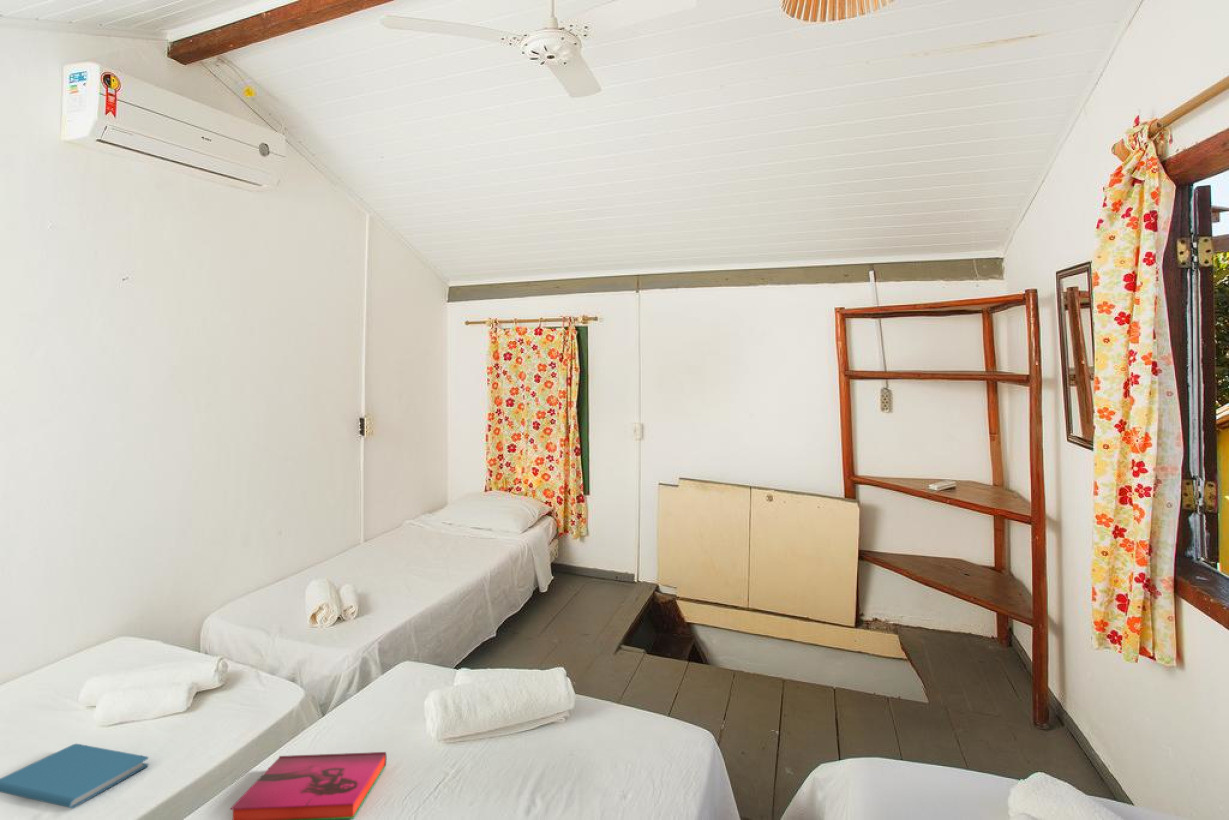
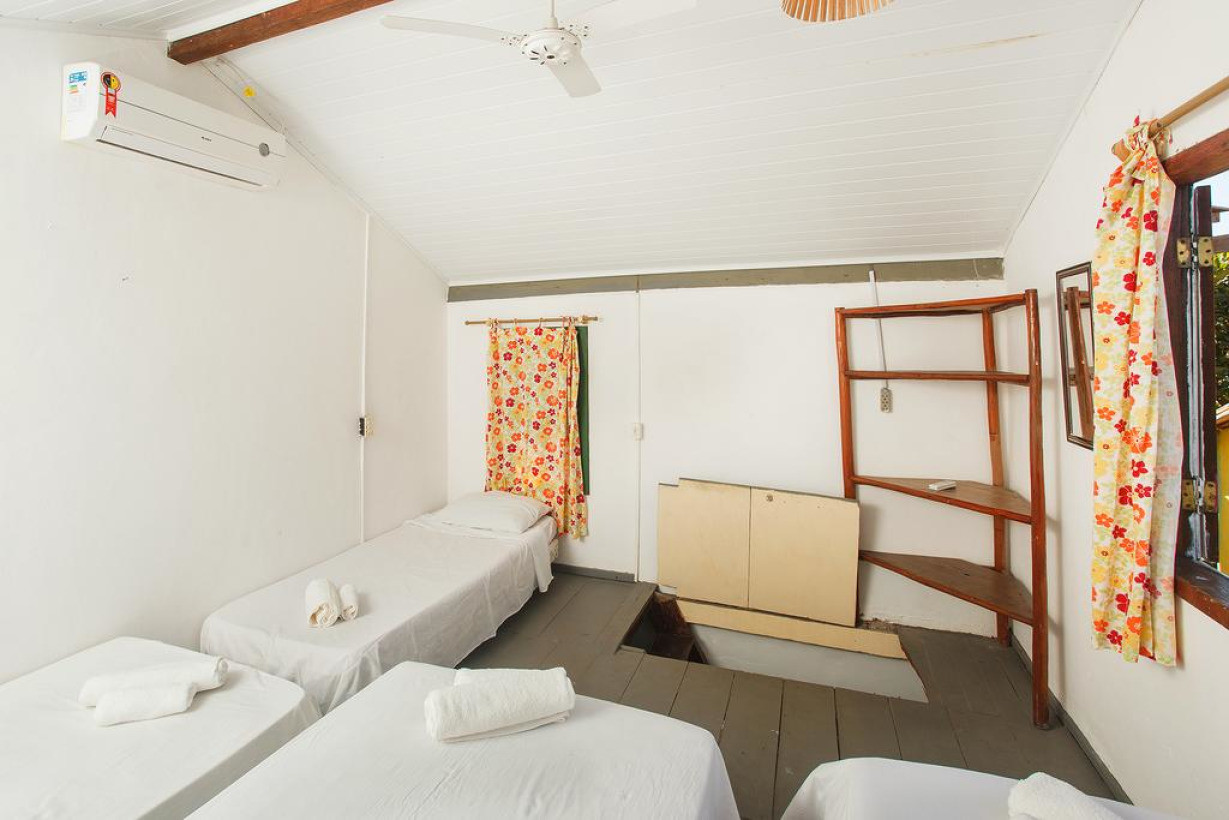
- book (72, 774)
- hardback book (314, 784)
